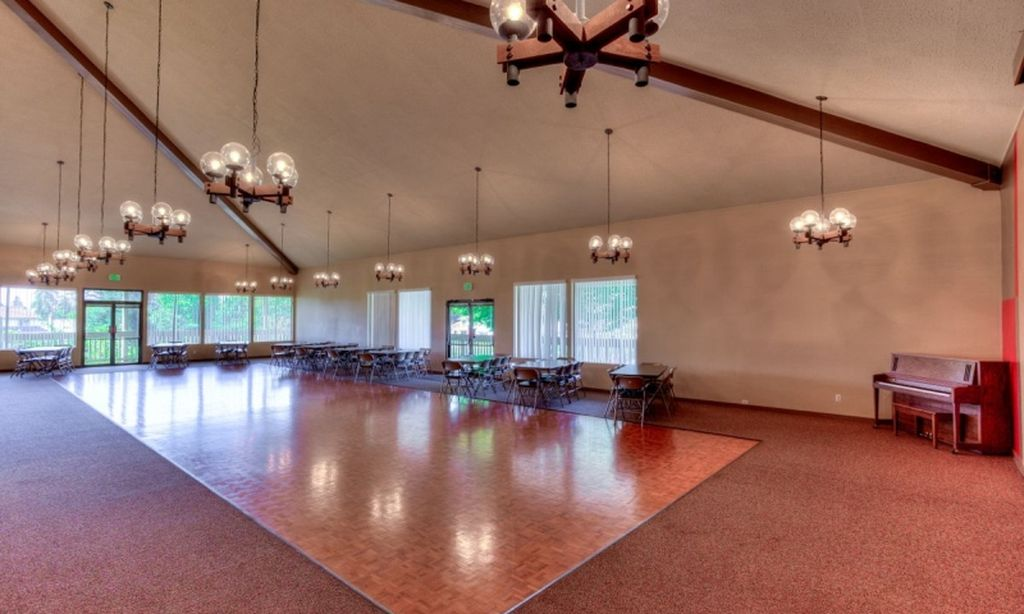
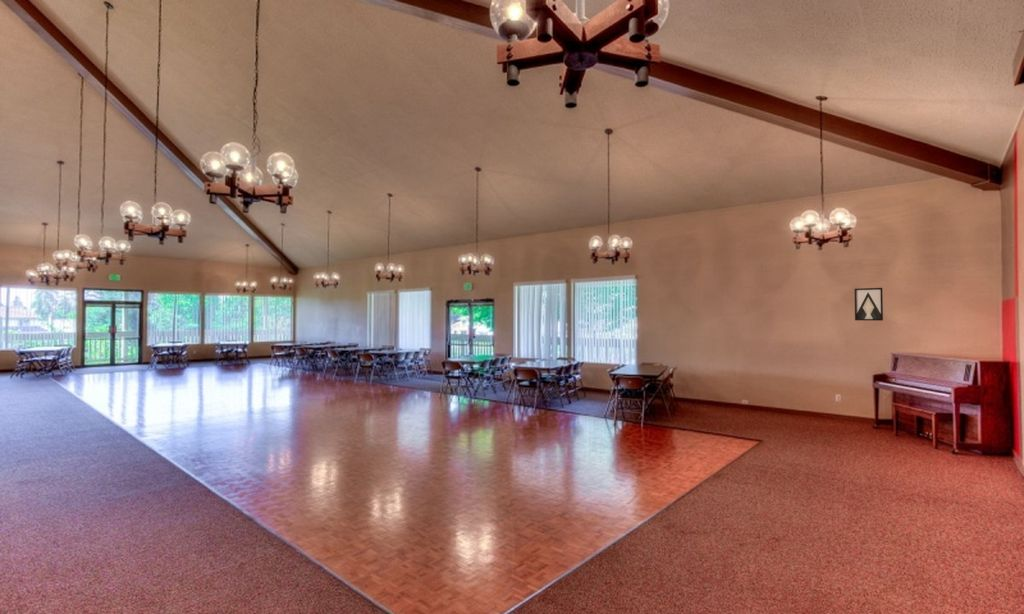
+ wall art (868, 304)
